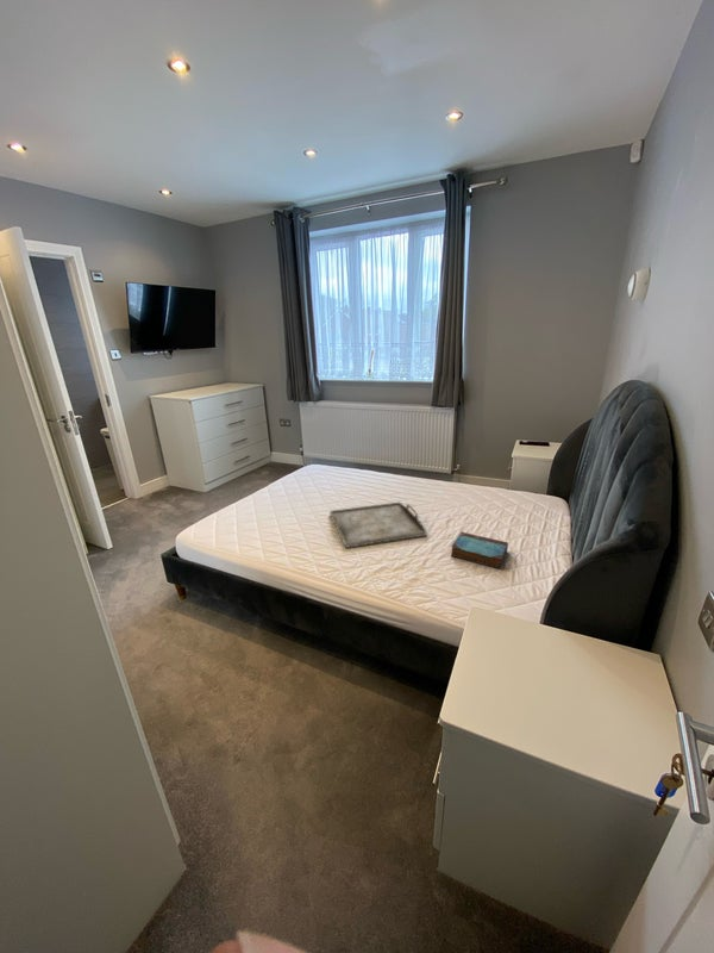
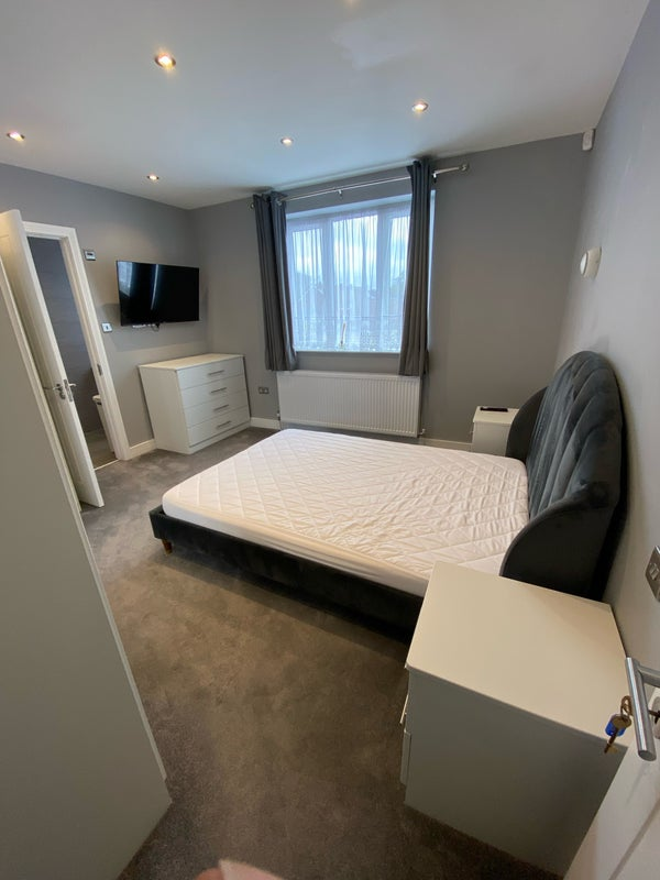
- serving tray (375, 518)
- book (478, 548)
